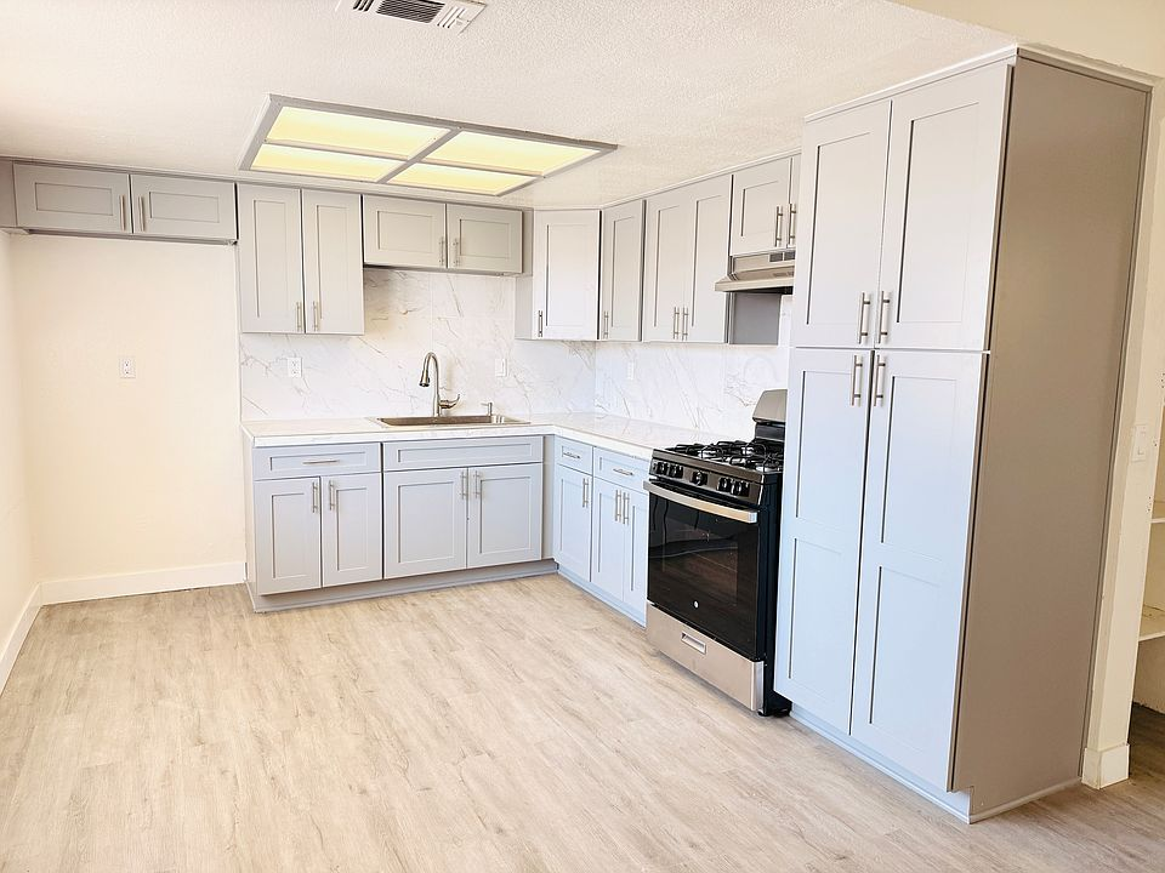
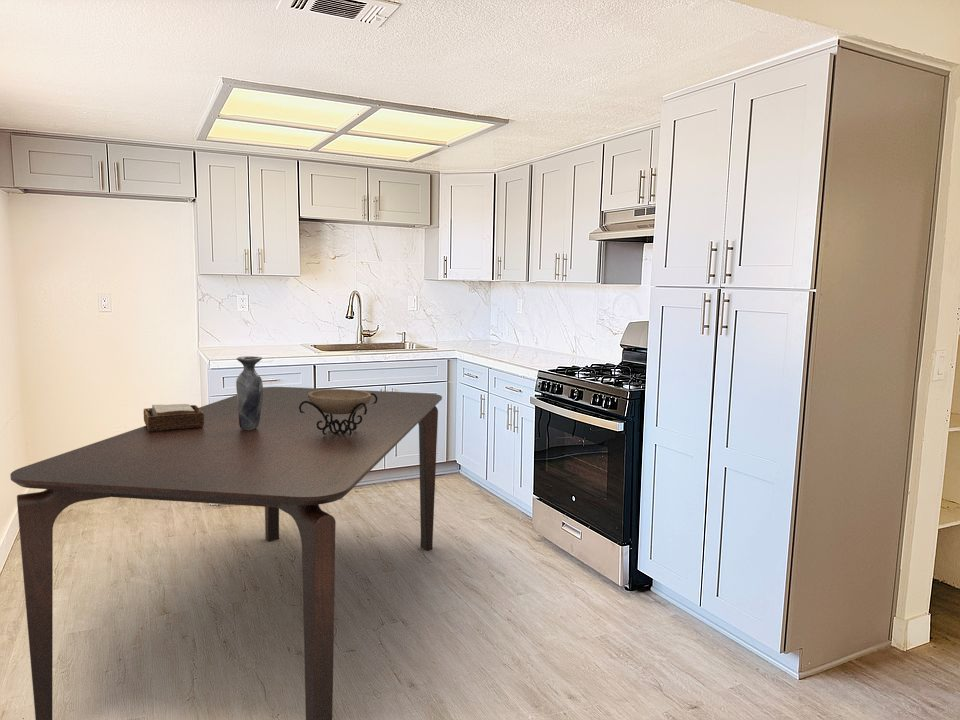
+ dining table (293, 518)
+ decorative bowl (339, 413)
+ vase (249, 392)
+ napkin holder (173, 415)
